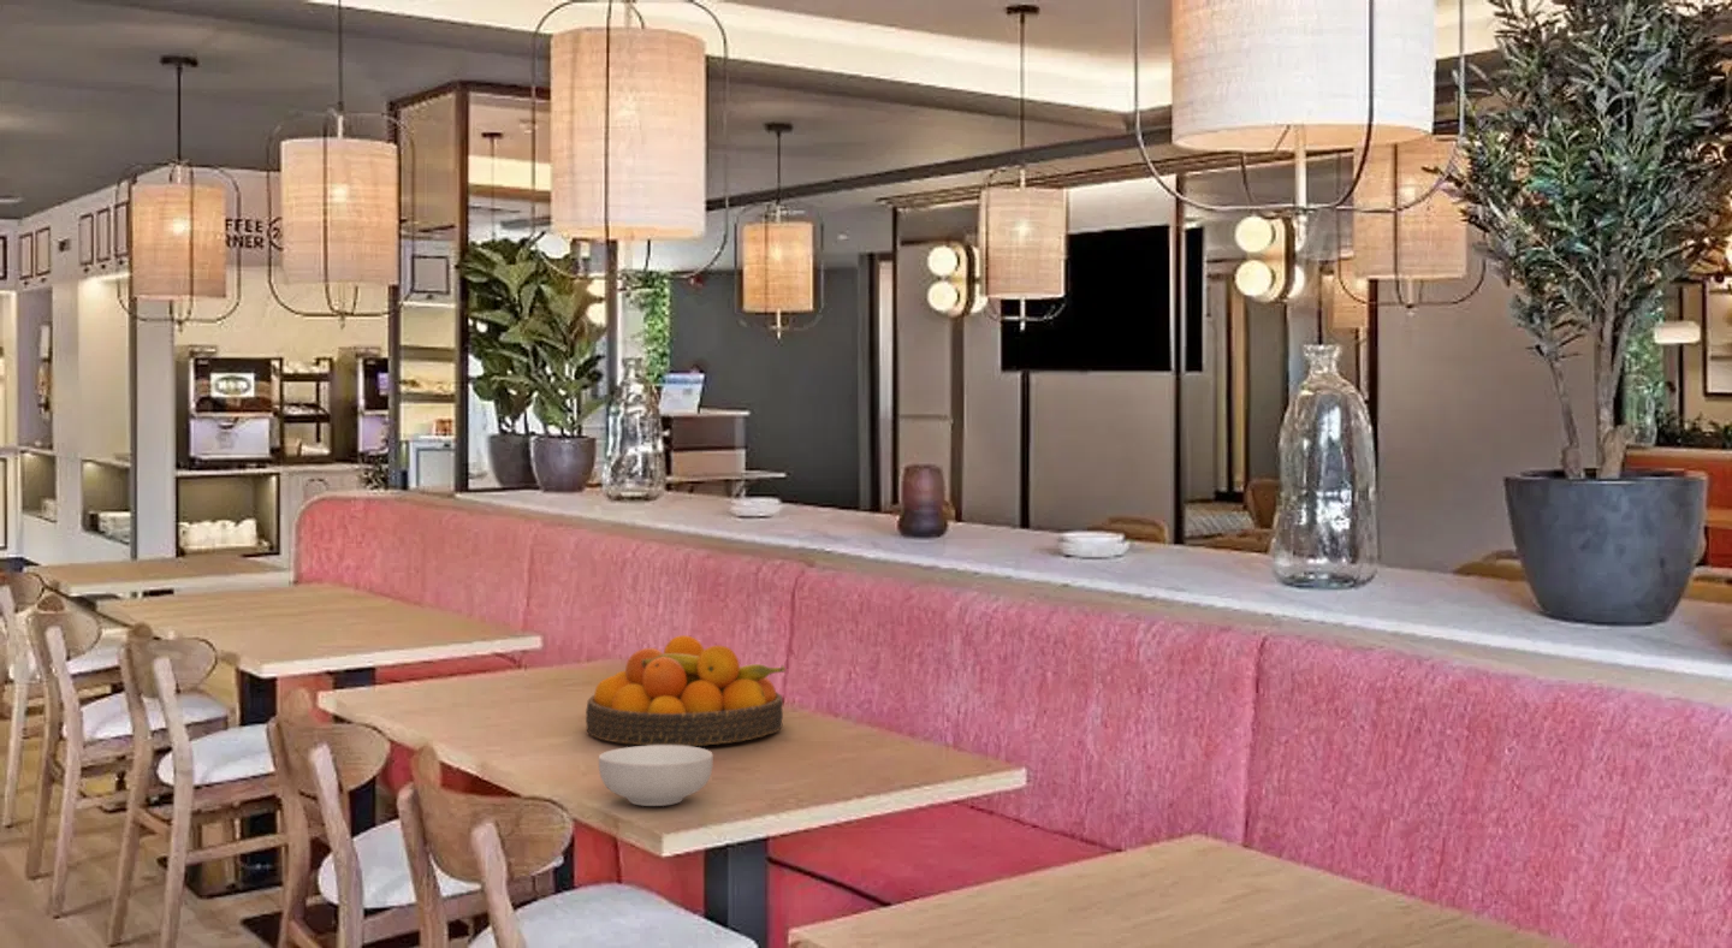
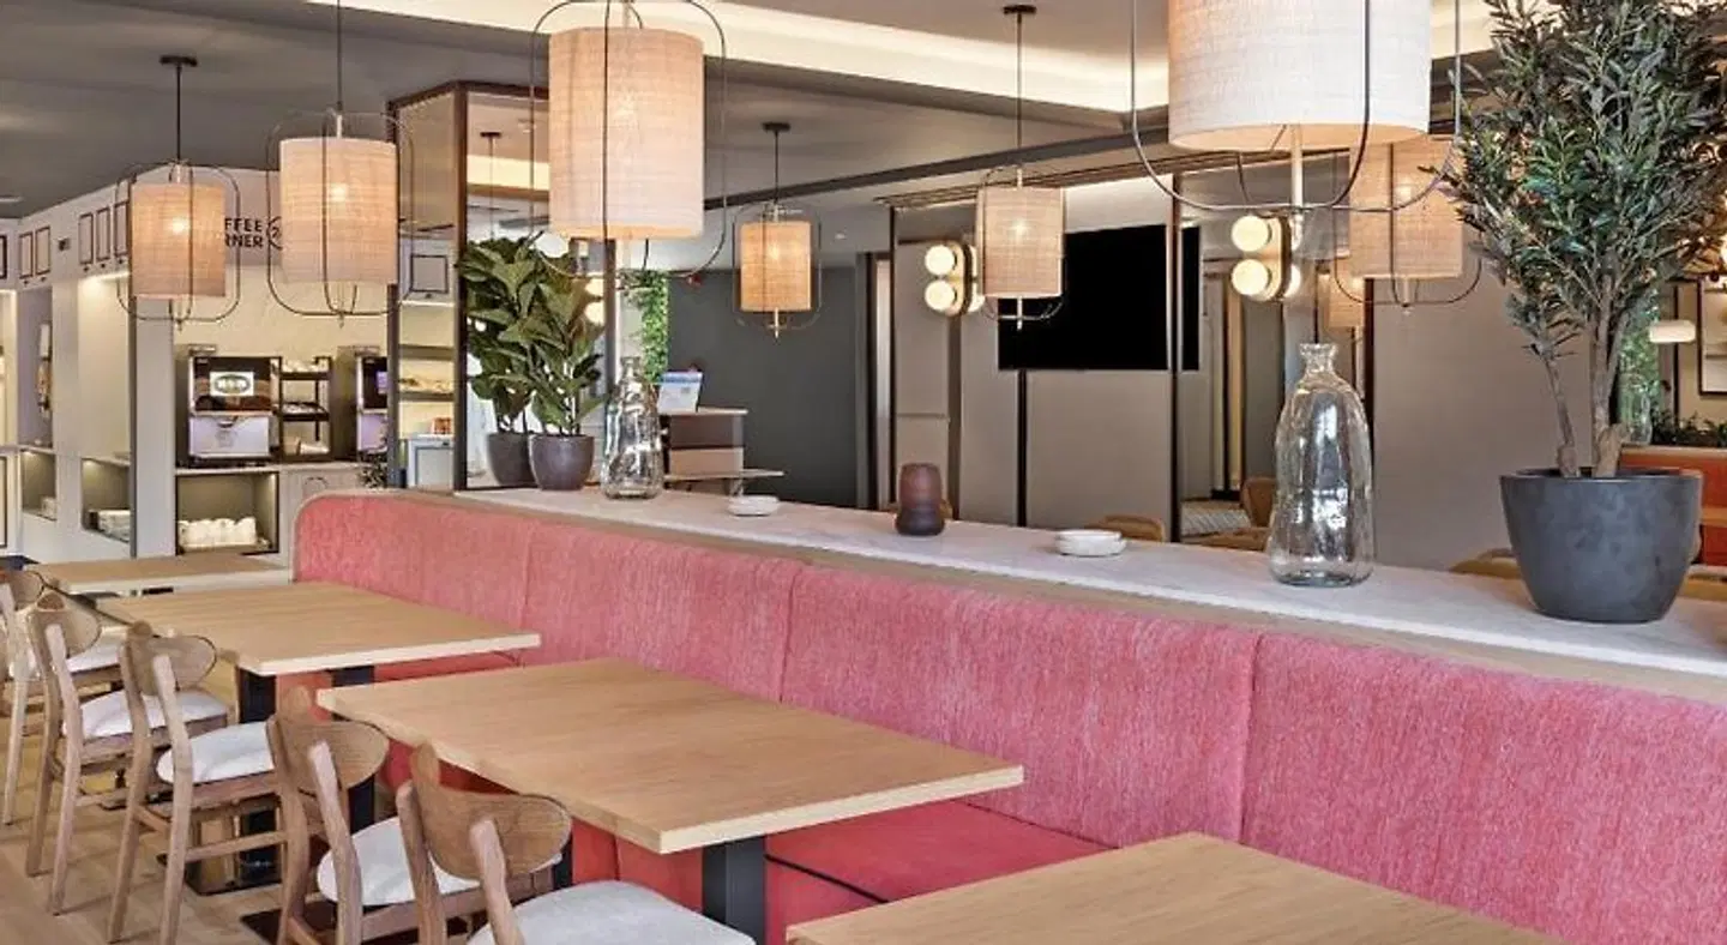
- cereal bowl (656, 776)
- fruit bowl (684, 685)
